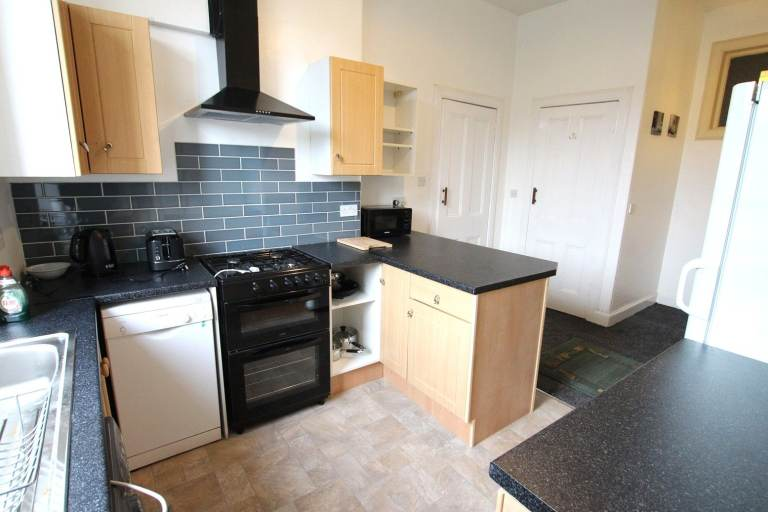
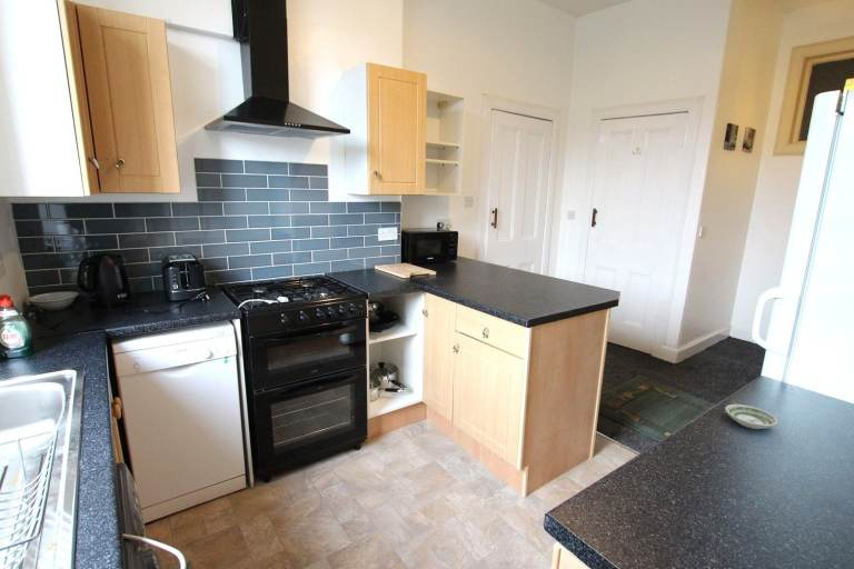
+ saucer (749, 418)
